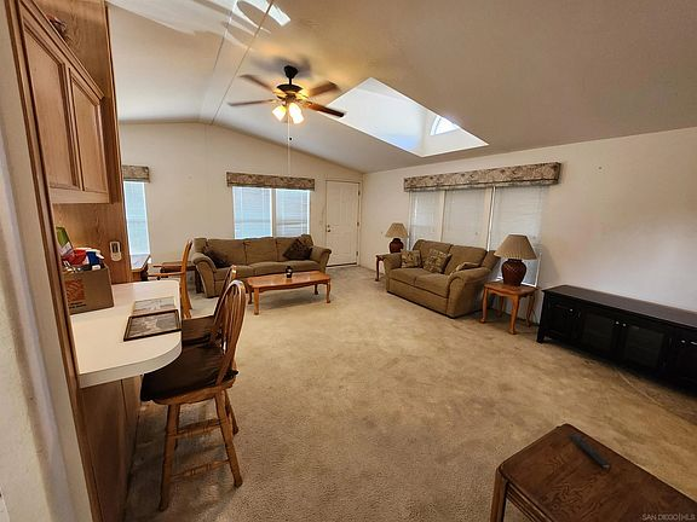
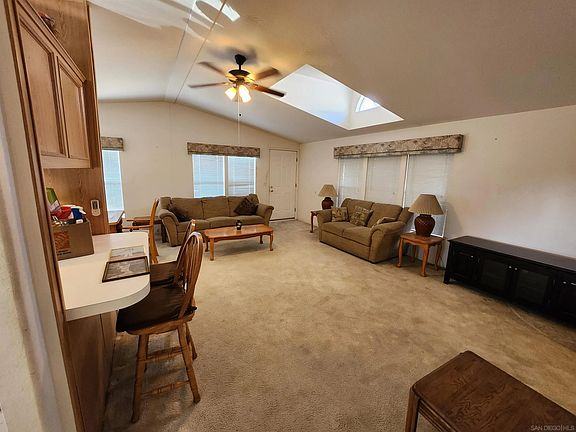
- remote control (588, 450)
